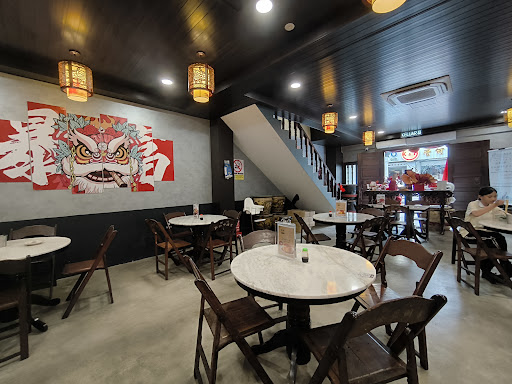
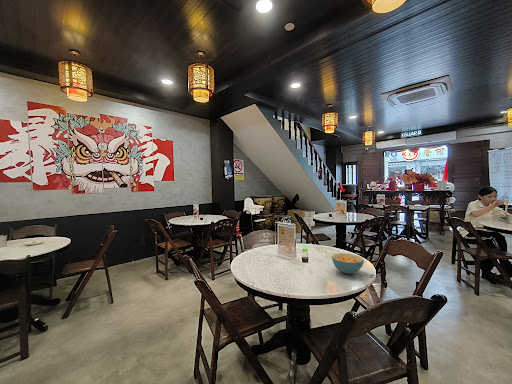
+ cereal bowl (347, 265)
